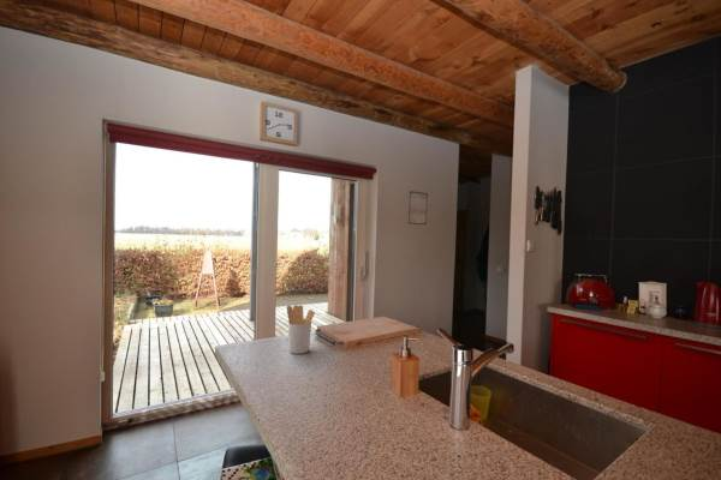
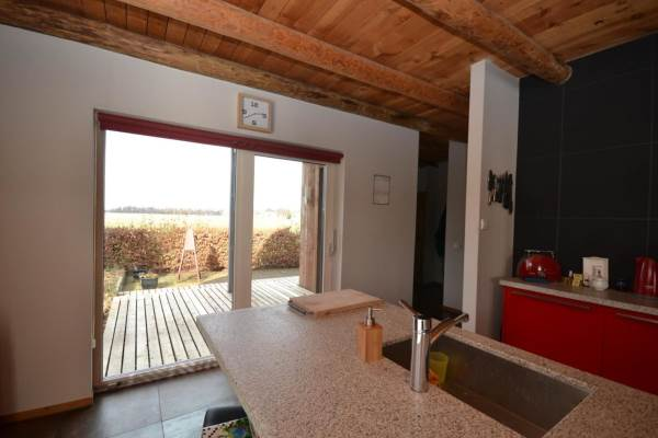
- utensil holder (297, 326)
